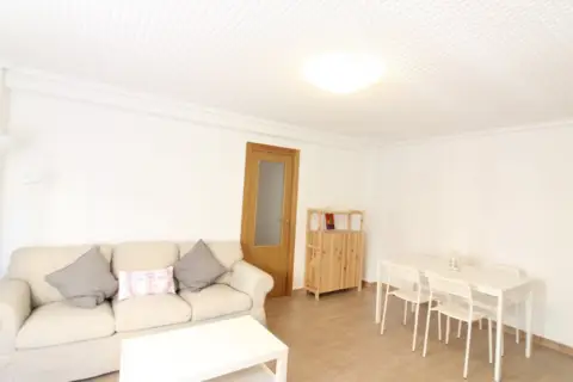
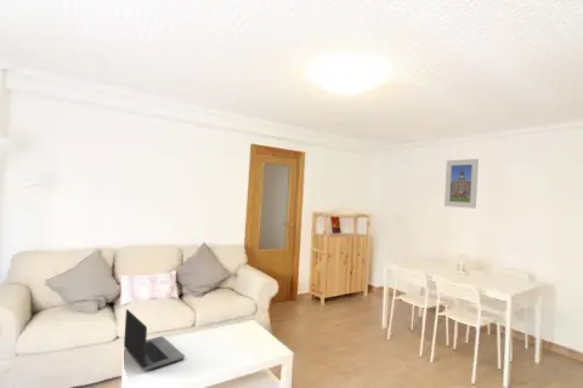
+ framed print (460, 183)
+ laptop computer (155, 337)
